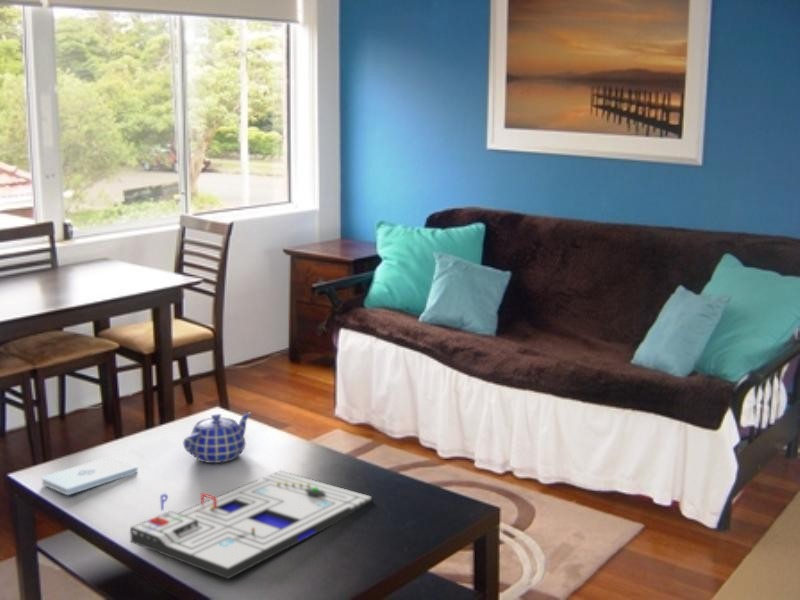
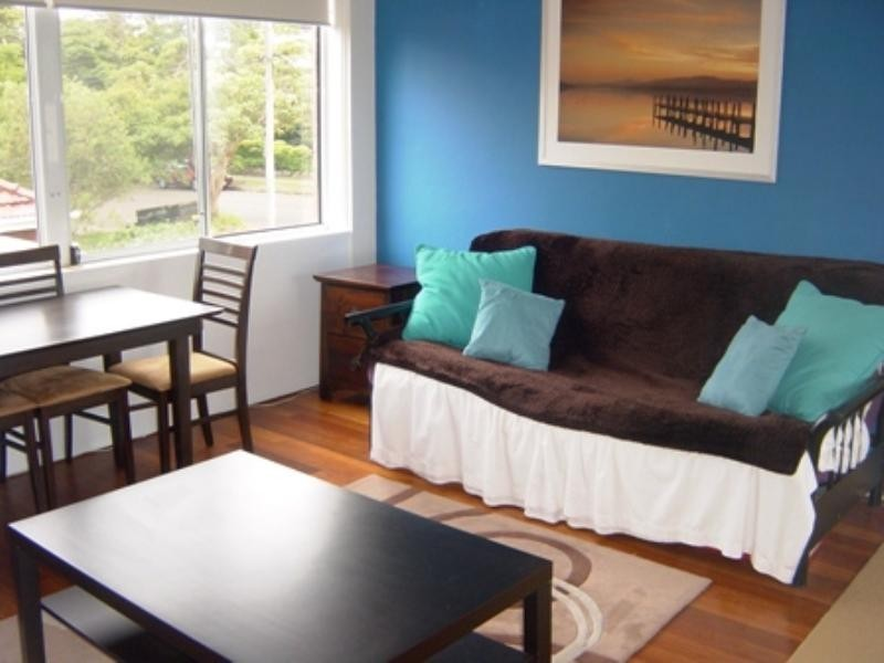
- notepad (89, 475)
- board game (257, 501)
- teapot (218, 435)
